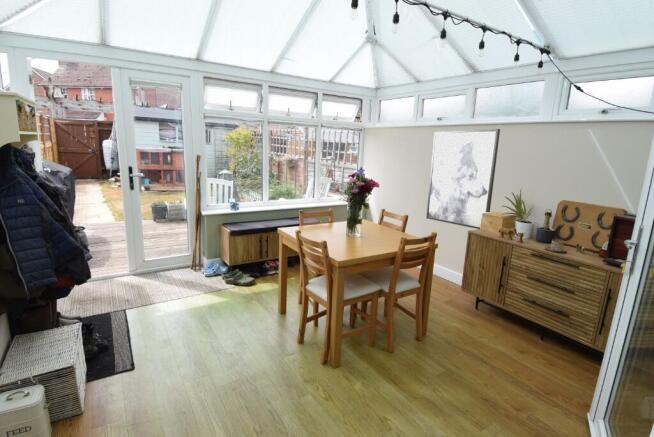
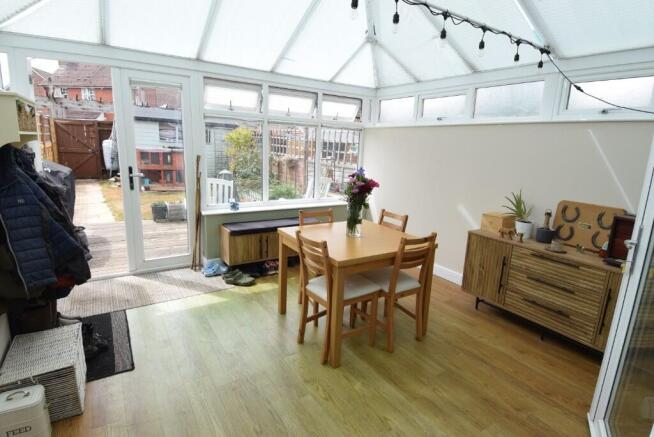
- wall art (459, 178)
